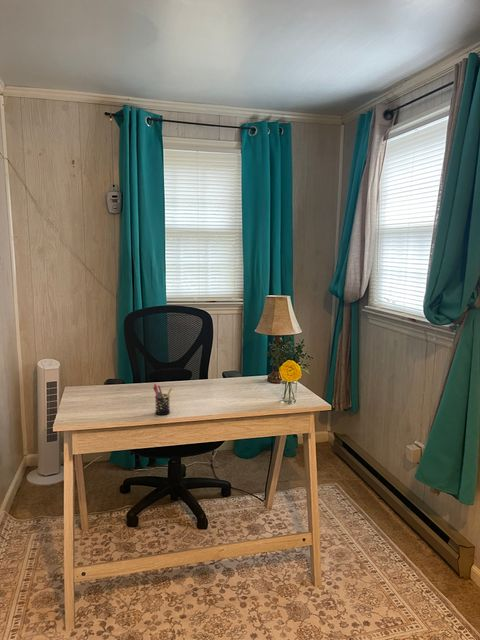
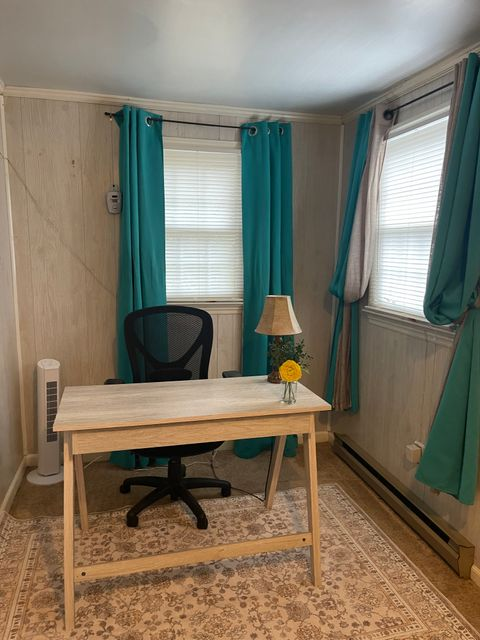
- pen holder (161, 399)
